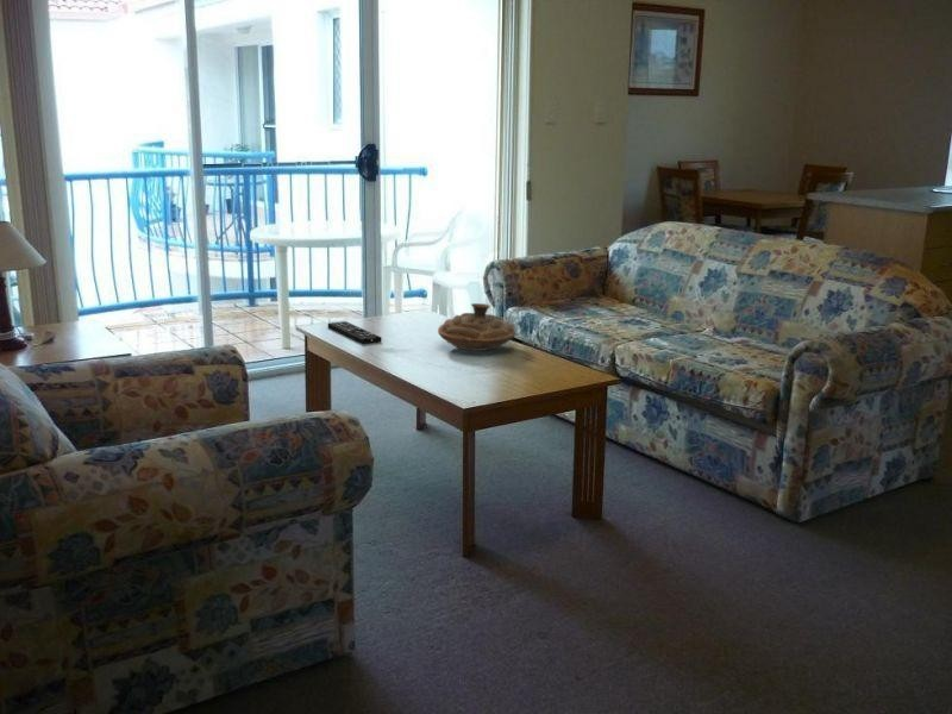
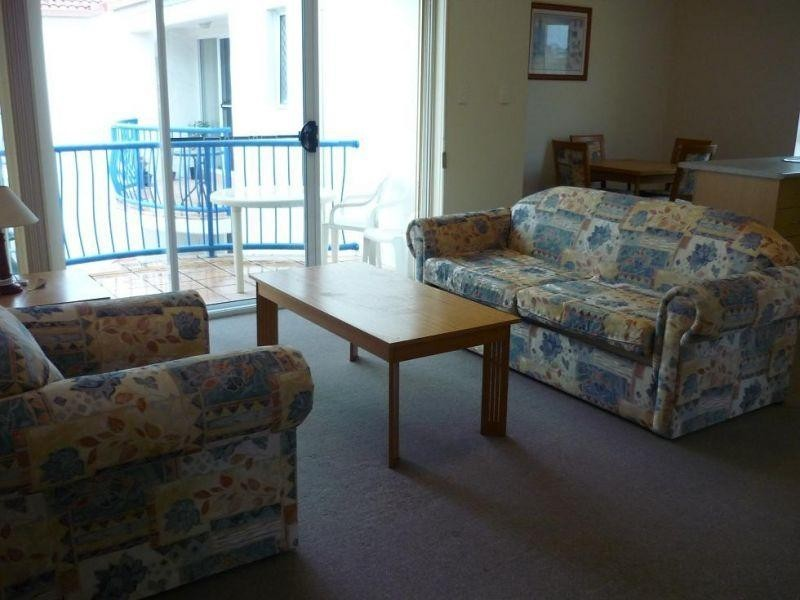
- remote control (353, 331)
- decorative bowl (476, 326)
